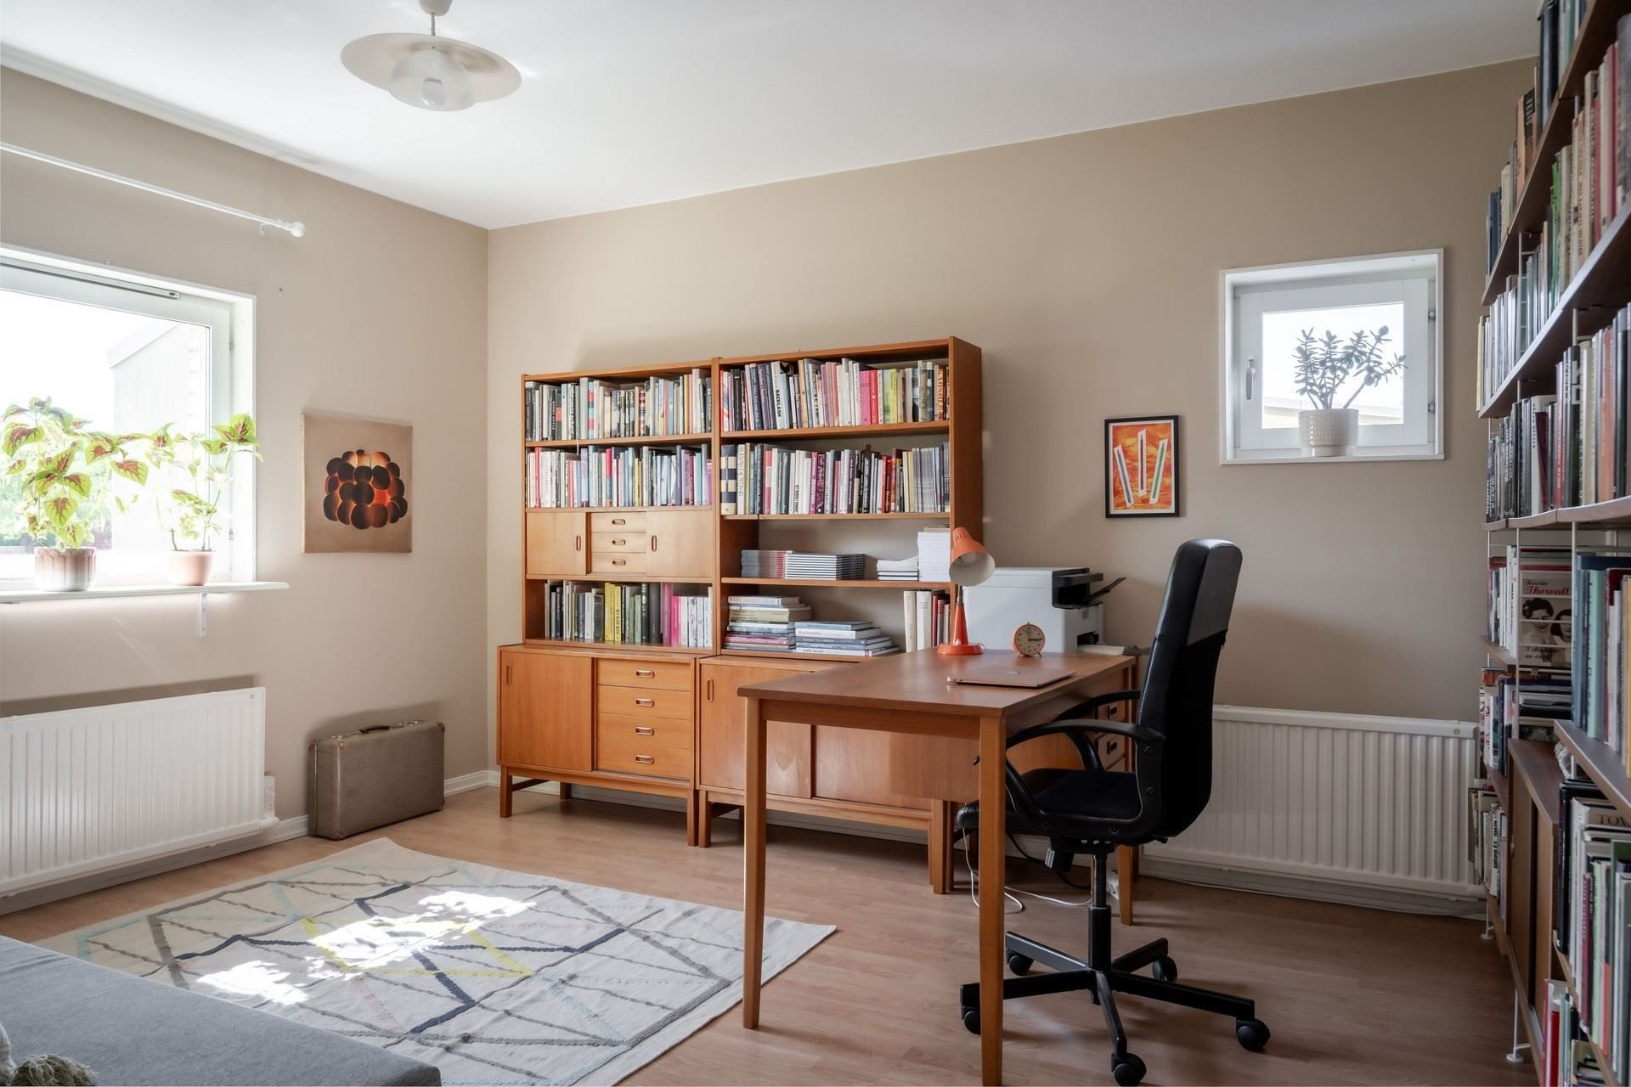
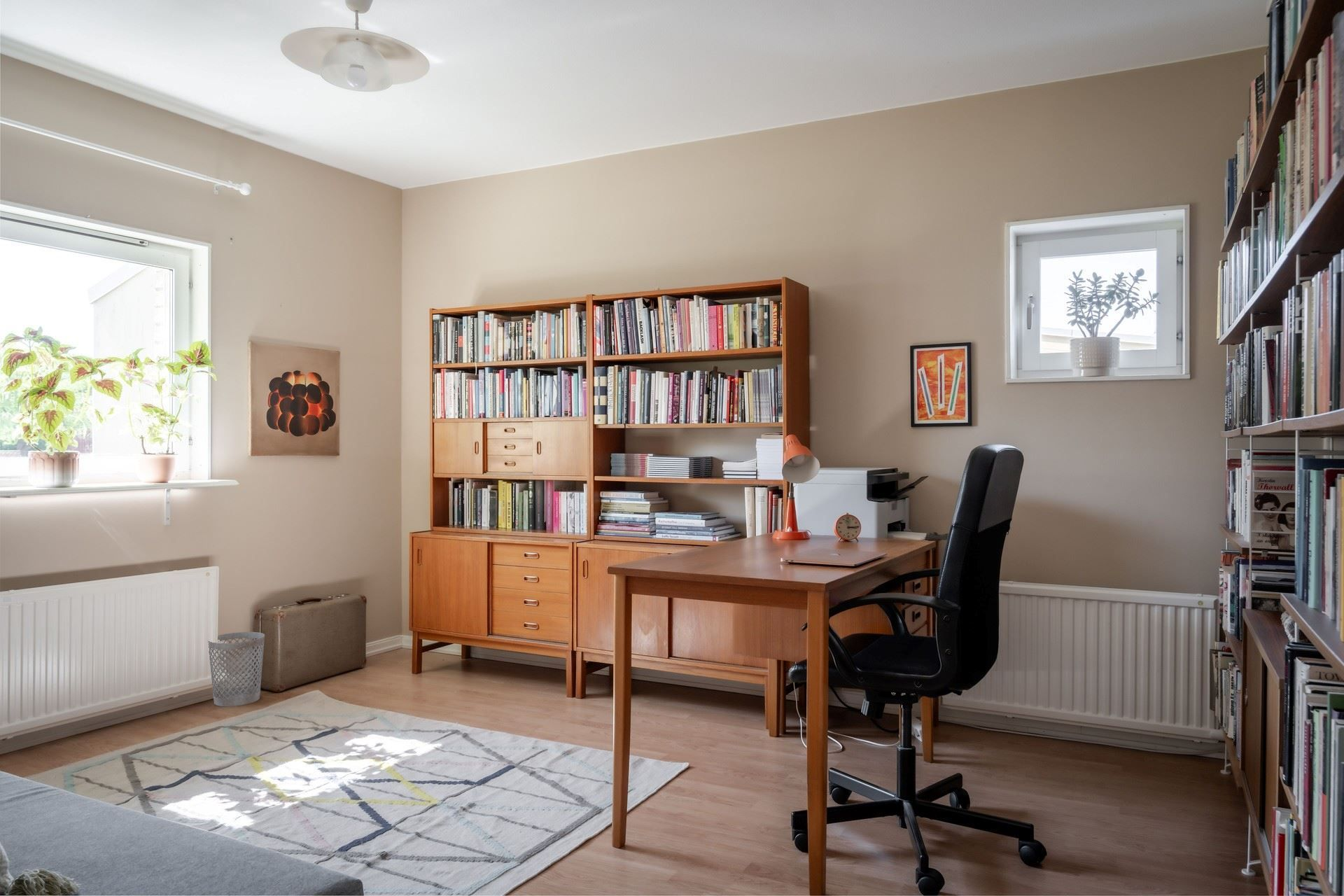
+ wastebasket (237, 669)
